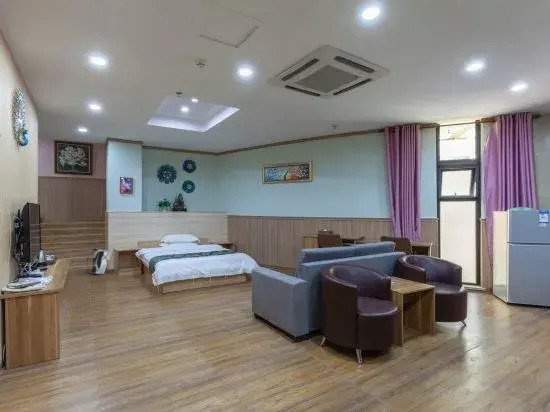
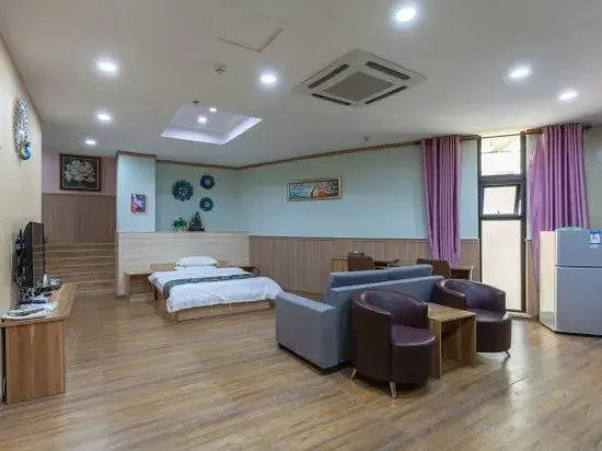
- backpack (98, 261)
